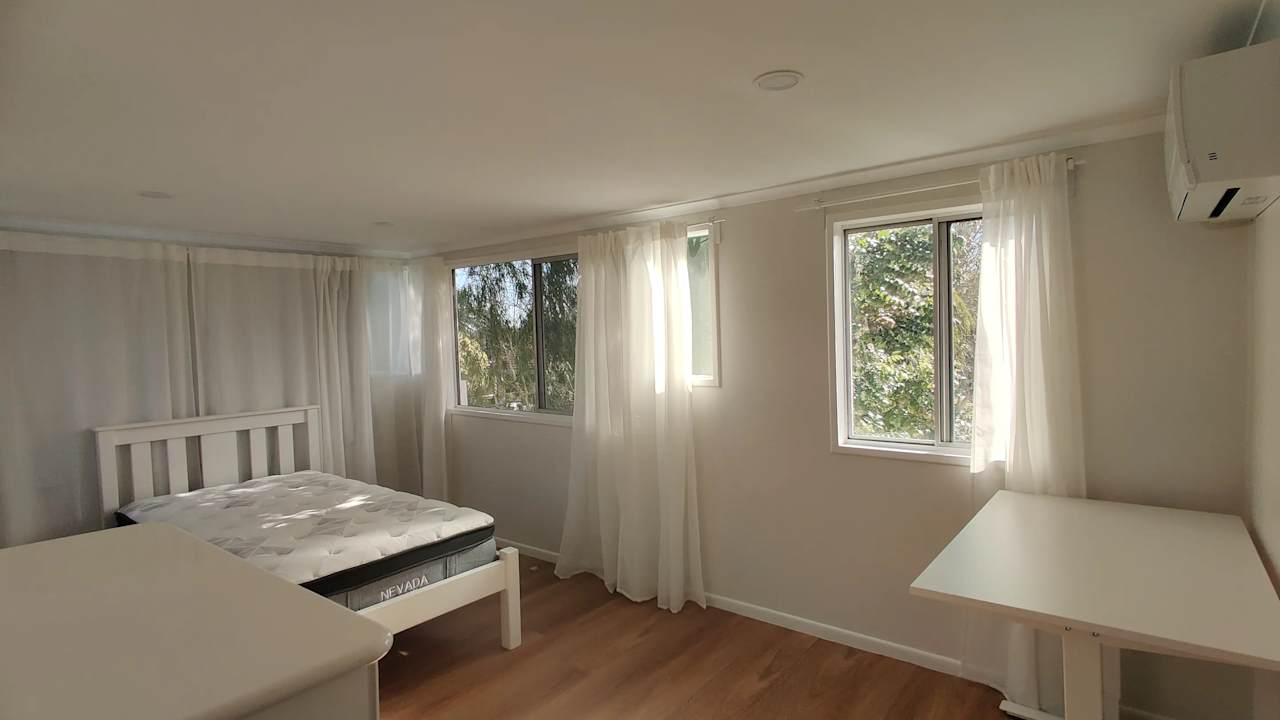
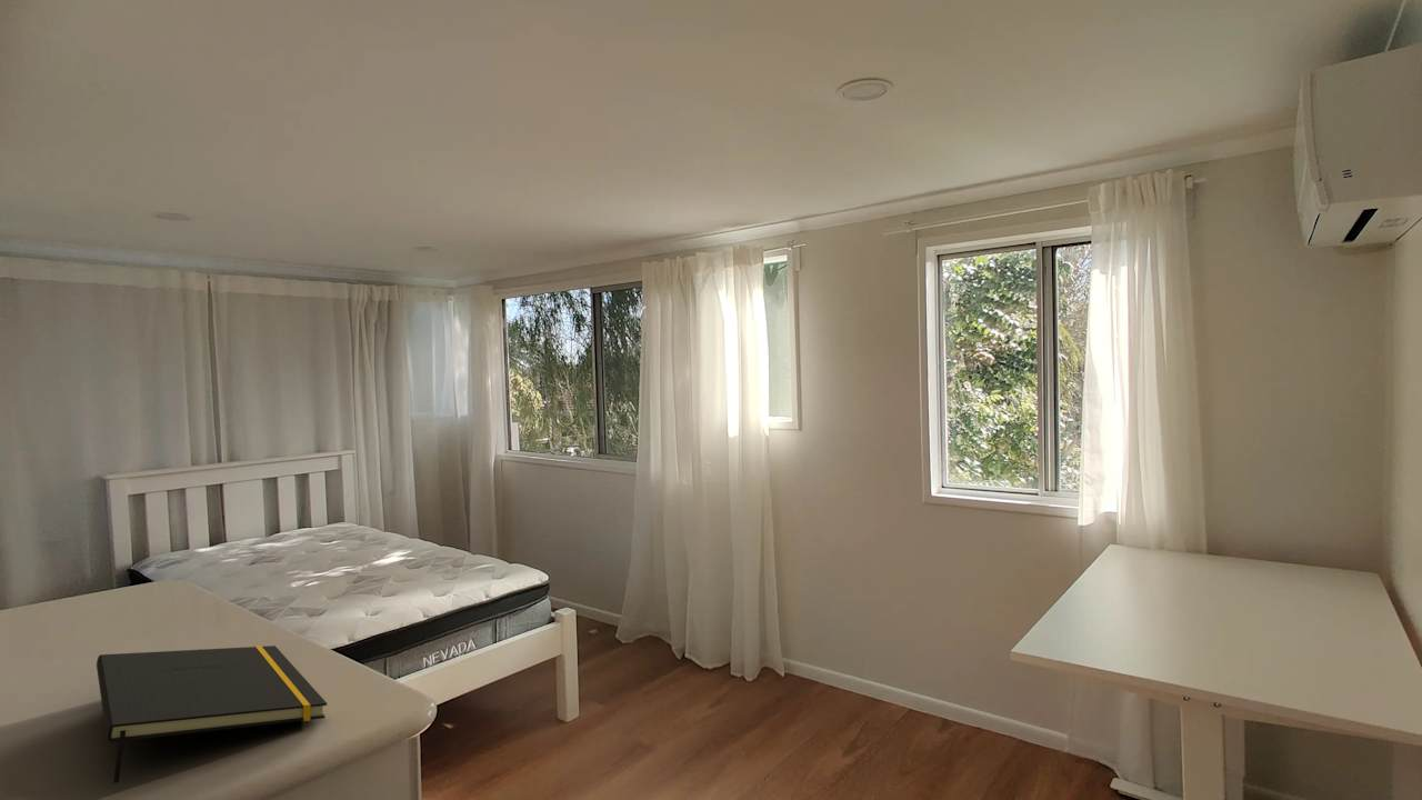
+ notepad (207, 684)
